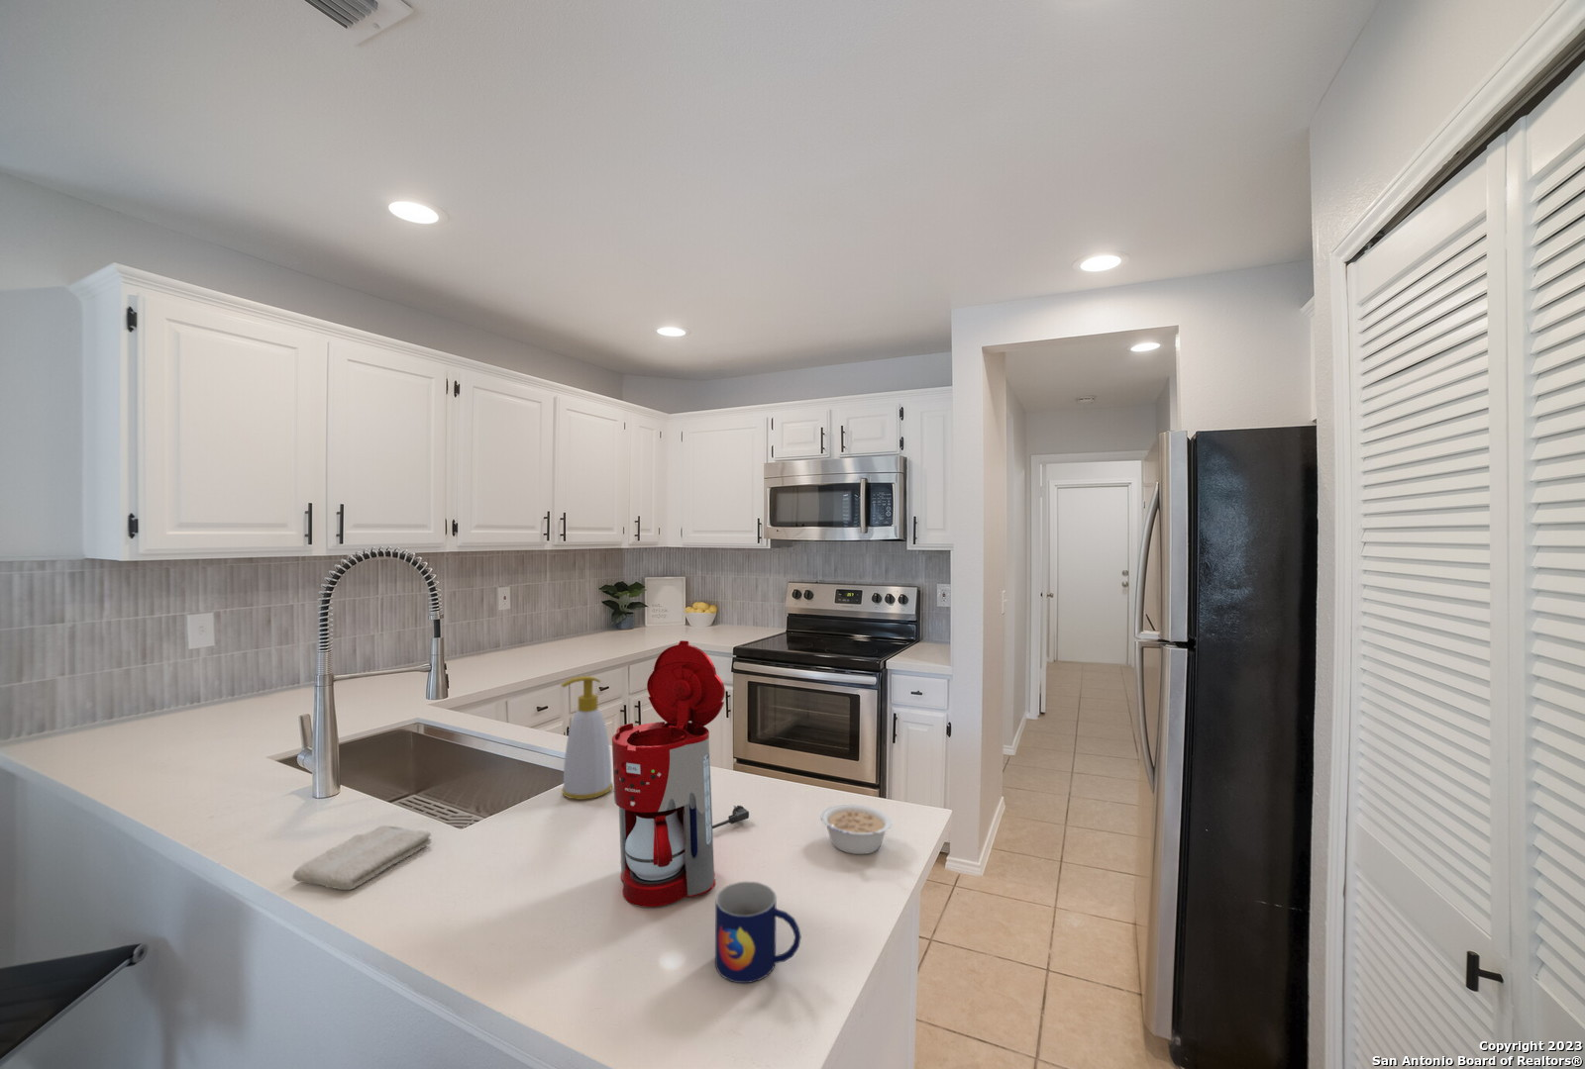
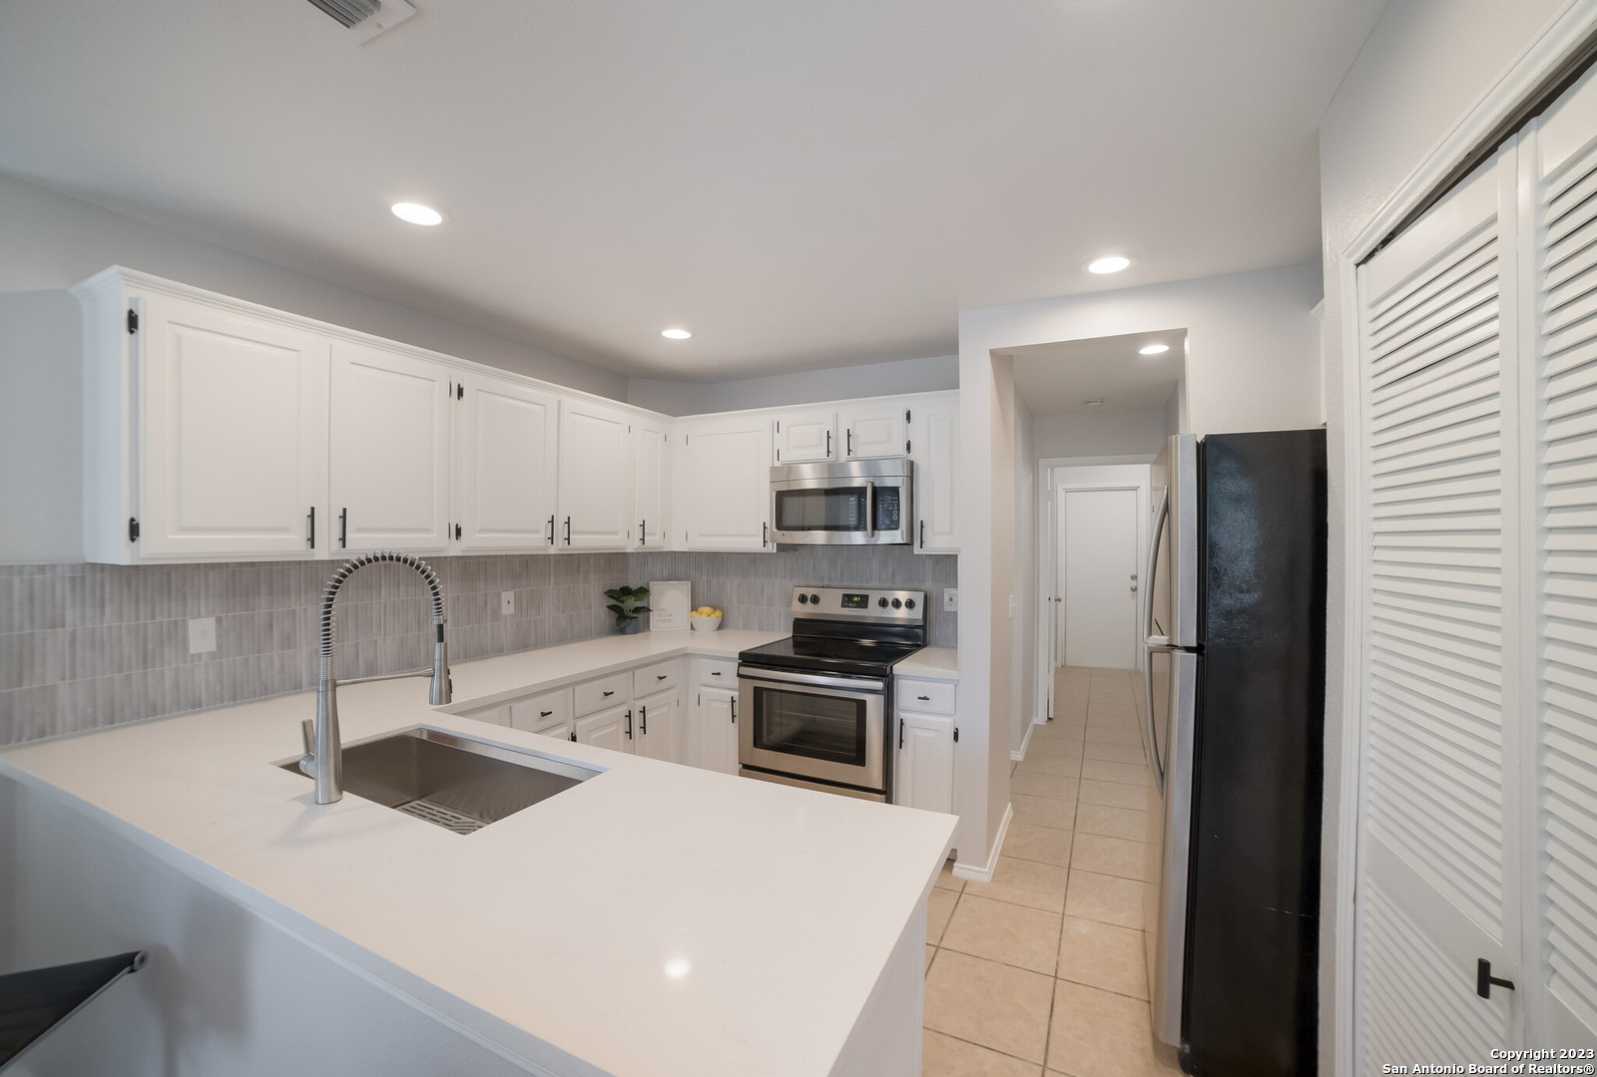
- washcloth (368, 853)
- legume (858, 828)
- mug (758, 933)
- coffee maker (679, 746)
- soap bottle (586, 734)
